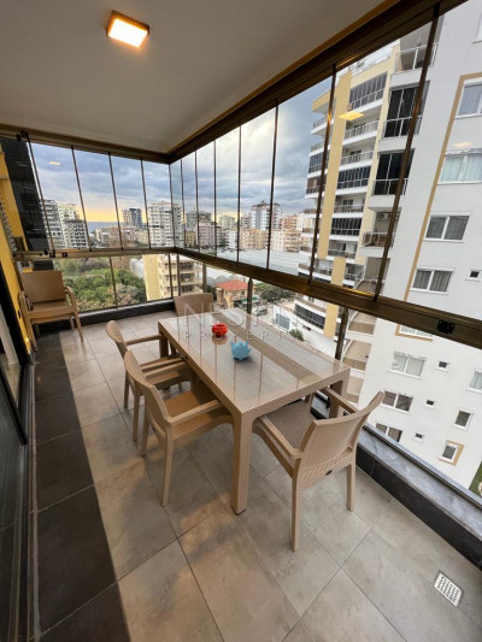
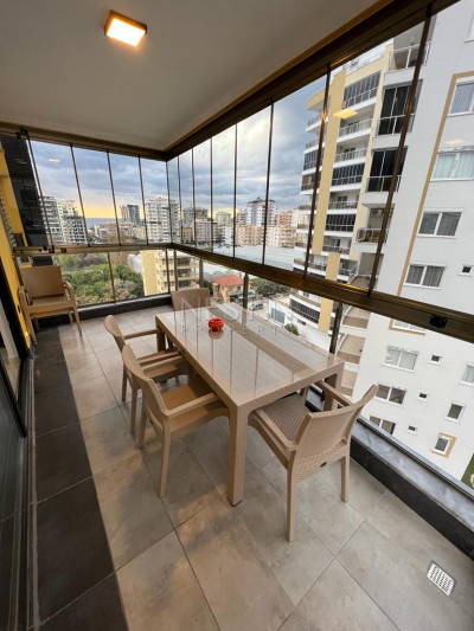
- teapot (240, 349)
